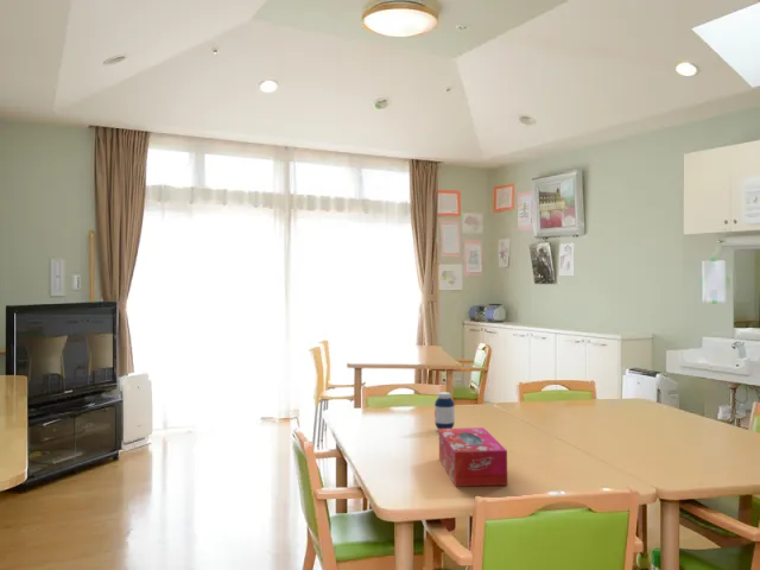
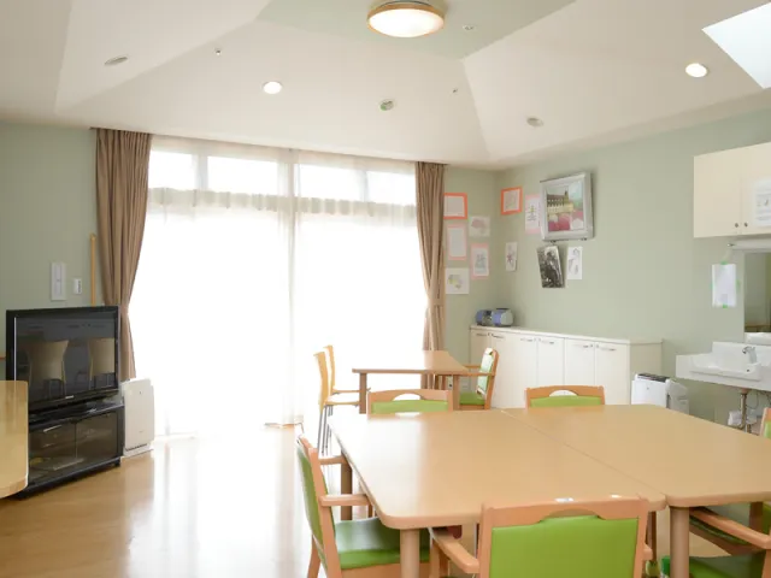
- medicine bottle (444, 411)
- tissue box (470, 455)
